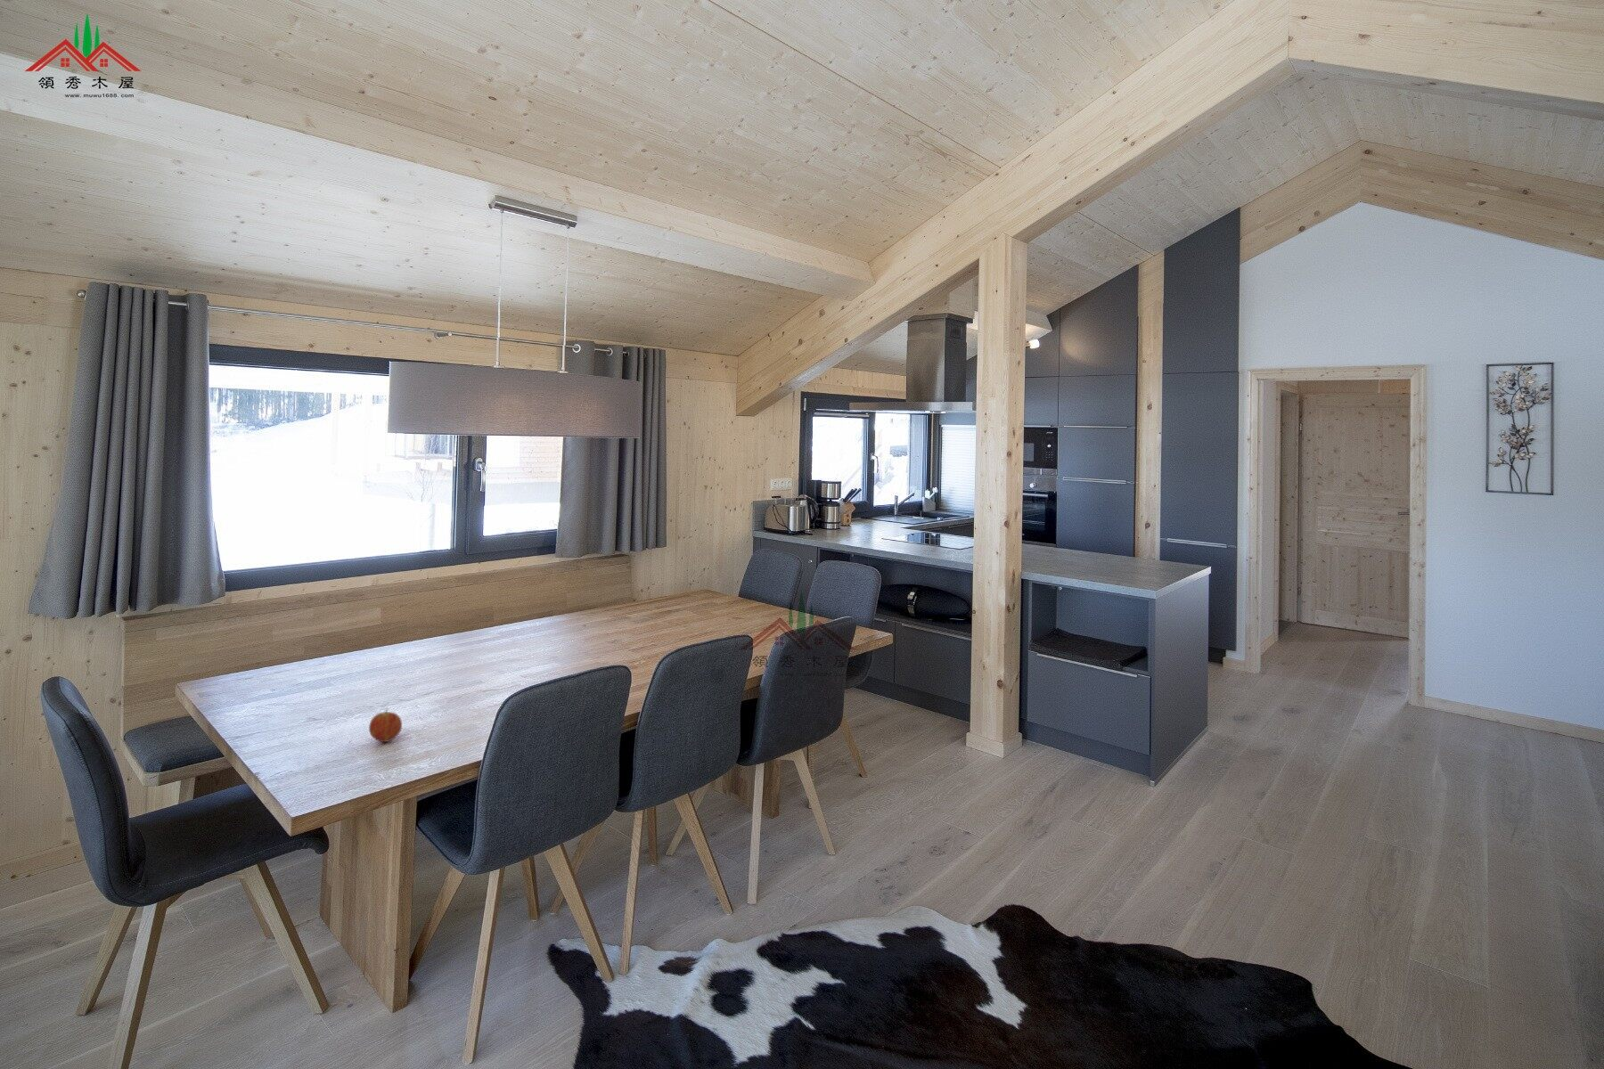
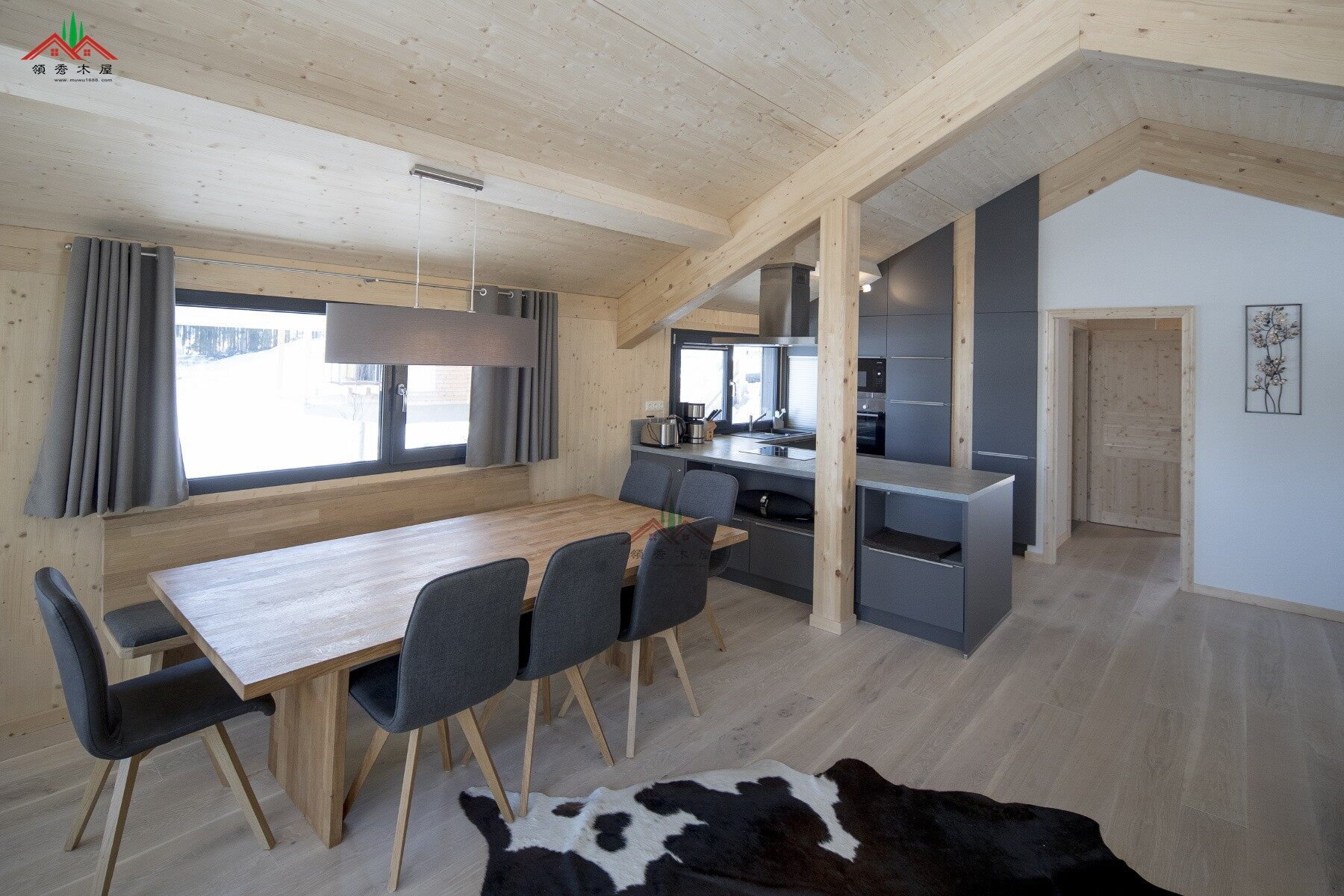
- fruit (385, 724)
